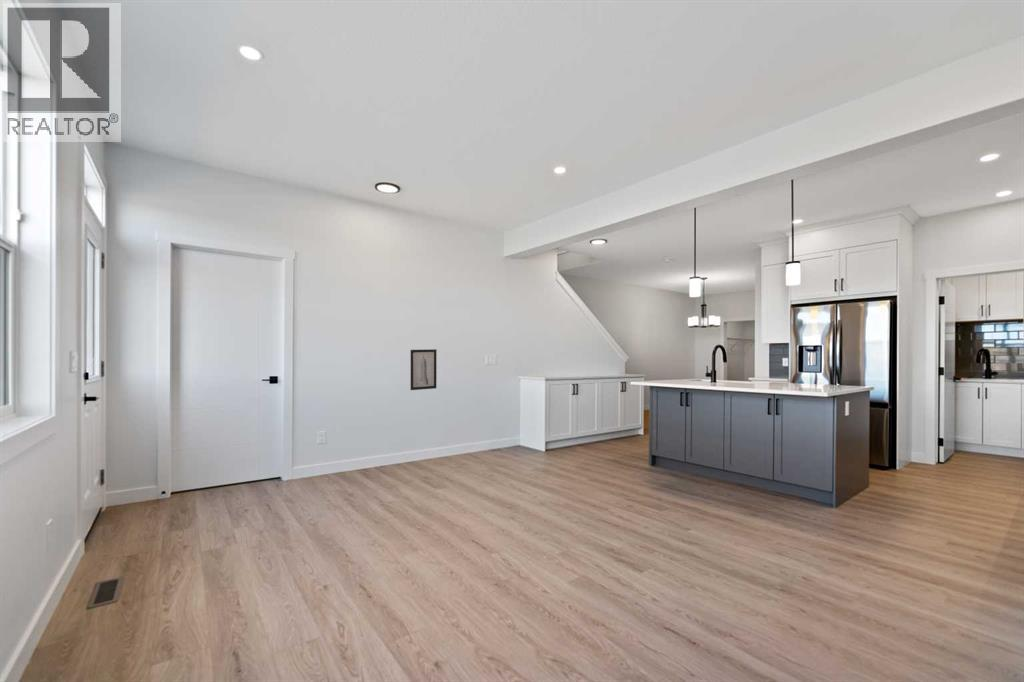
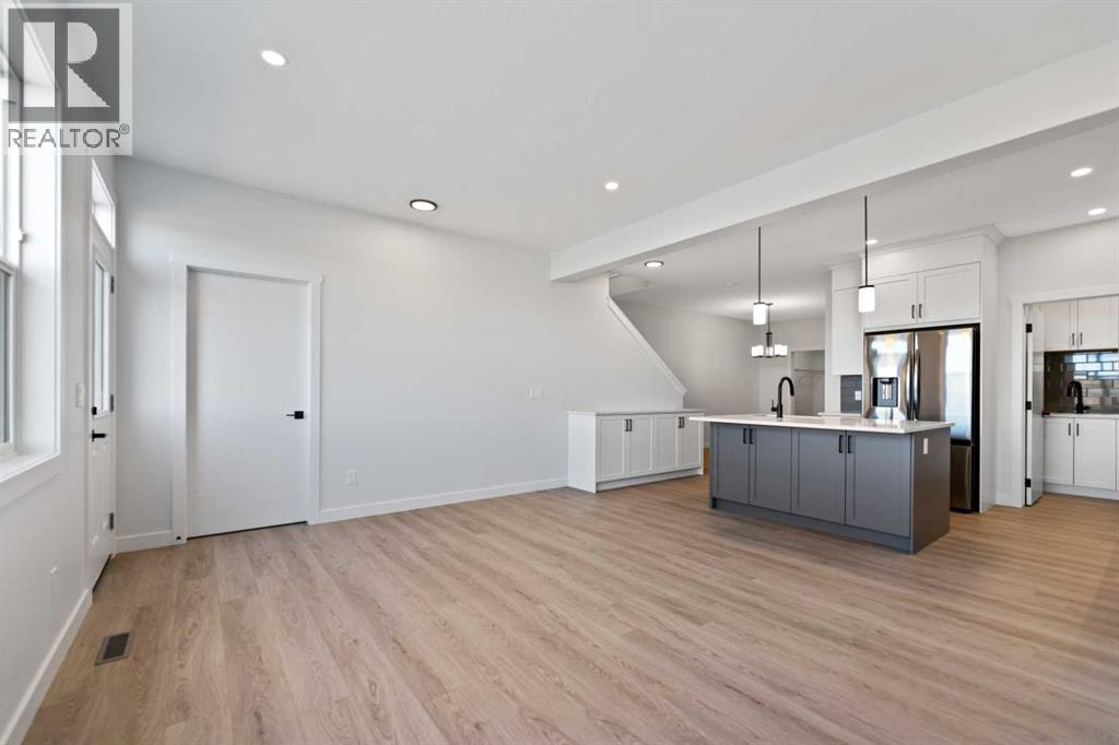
- wall art (423, 369)
